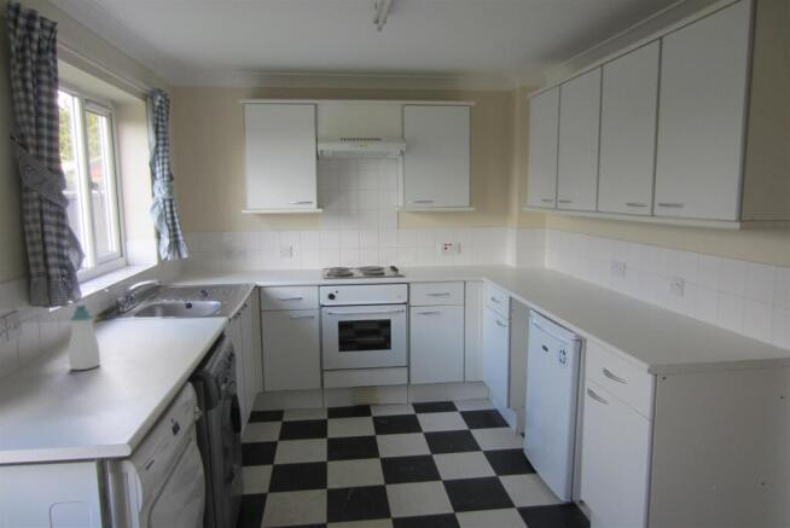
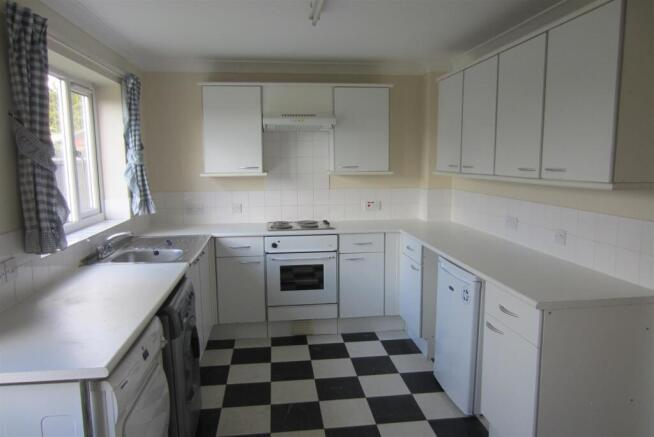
- soap bottle (82, 336)
